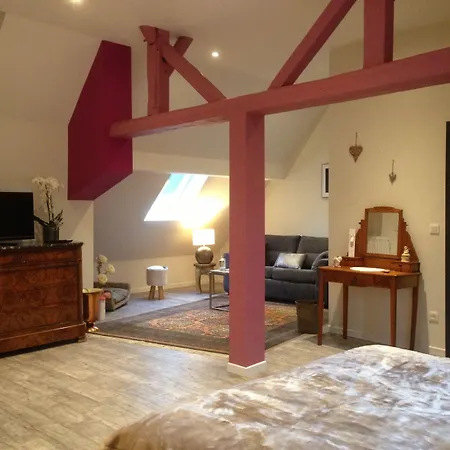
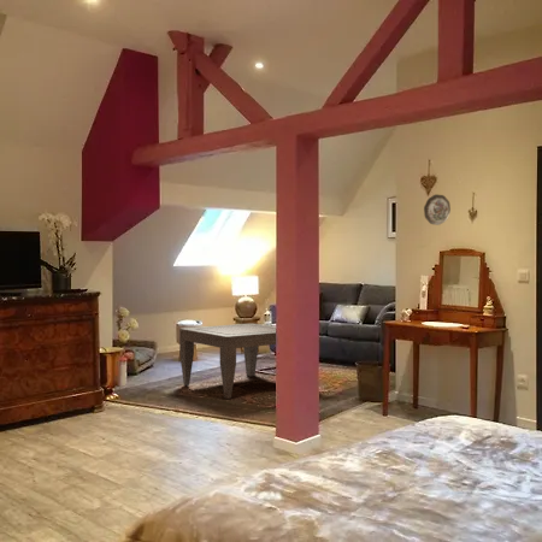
+ coffee table (245, 358)
+ decorative plate (437, 210)
